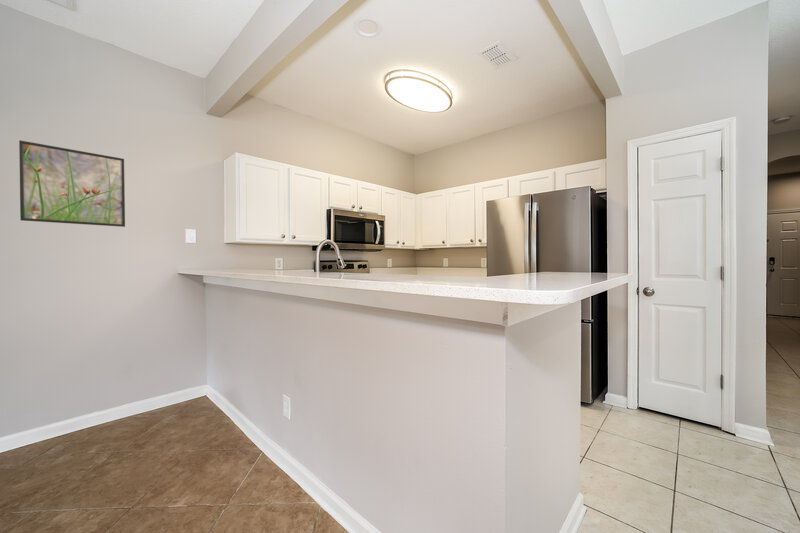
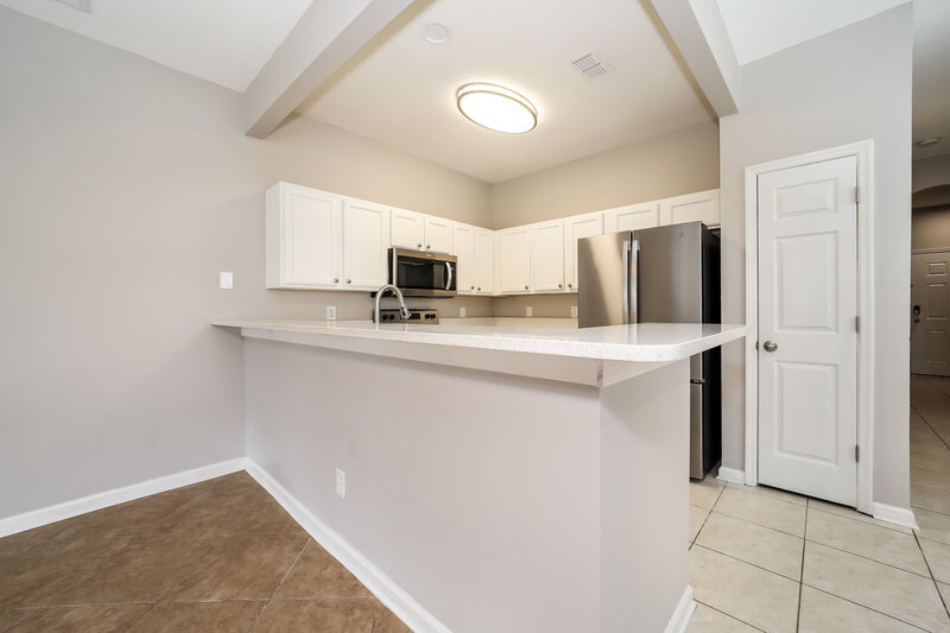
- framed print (76, 187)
